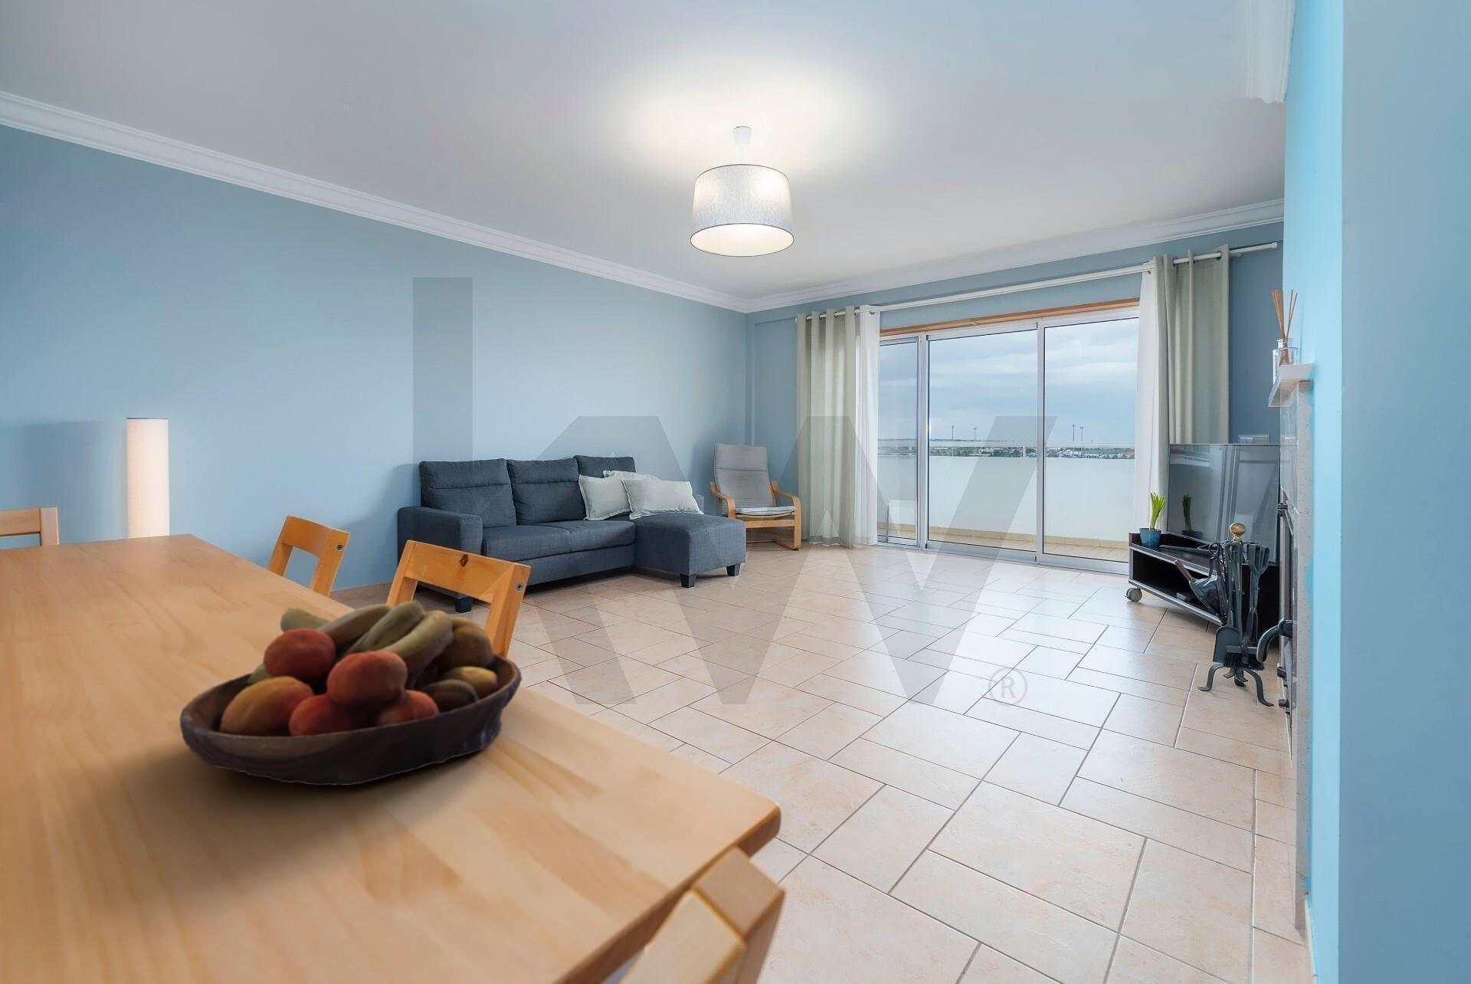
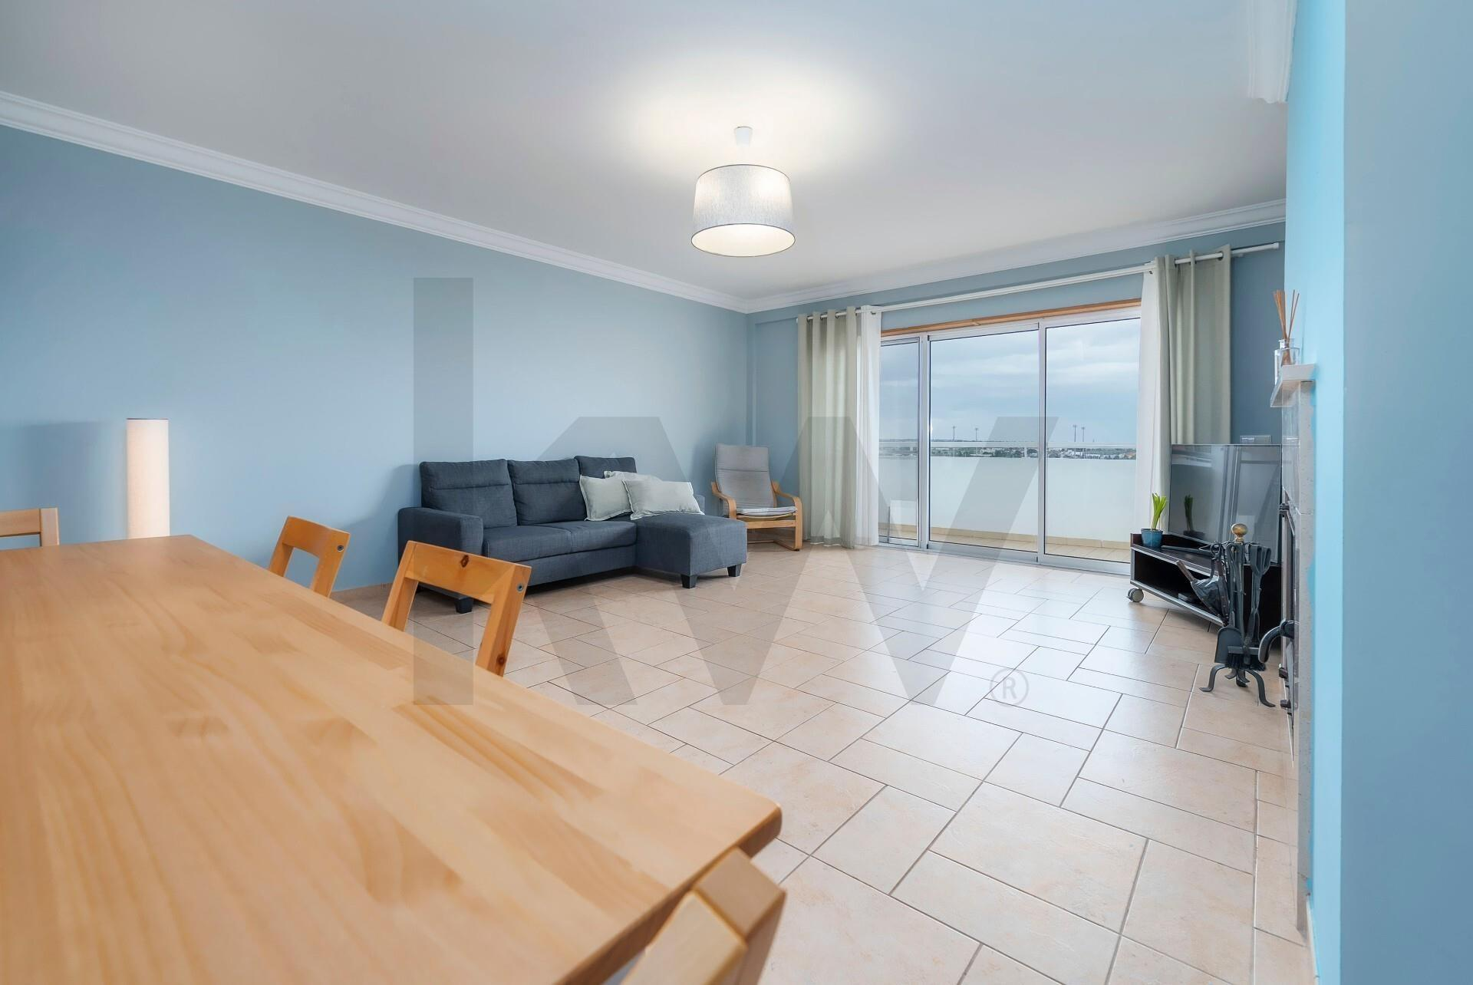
- fruit bowl (364, 671)
